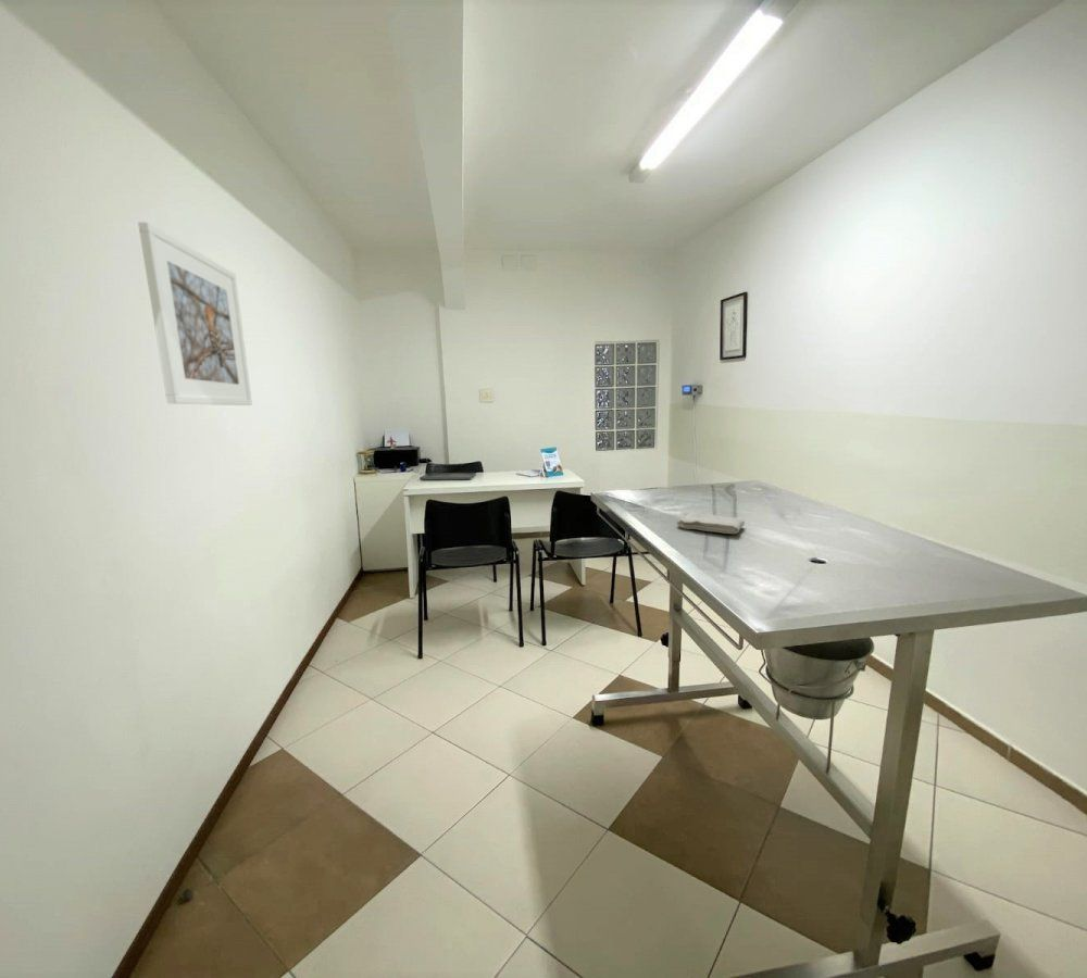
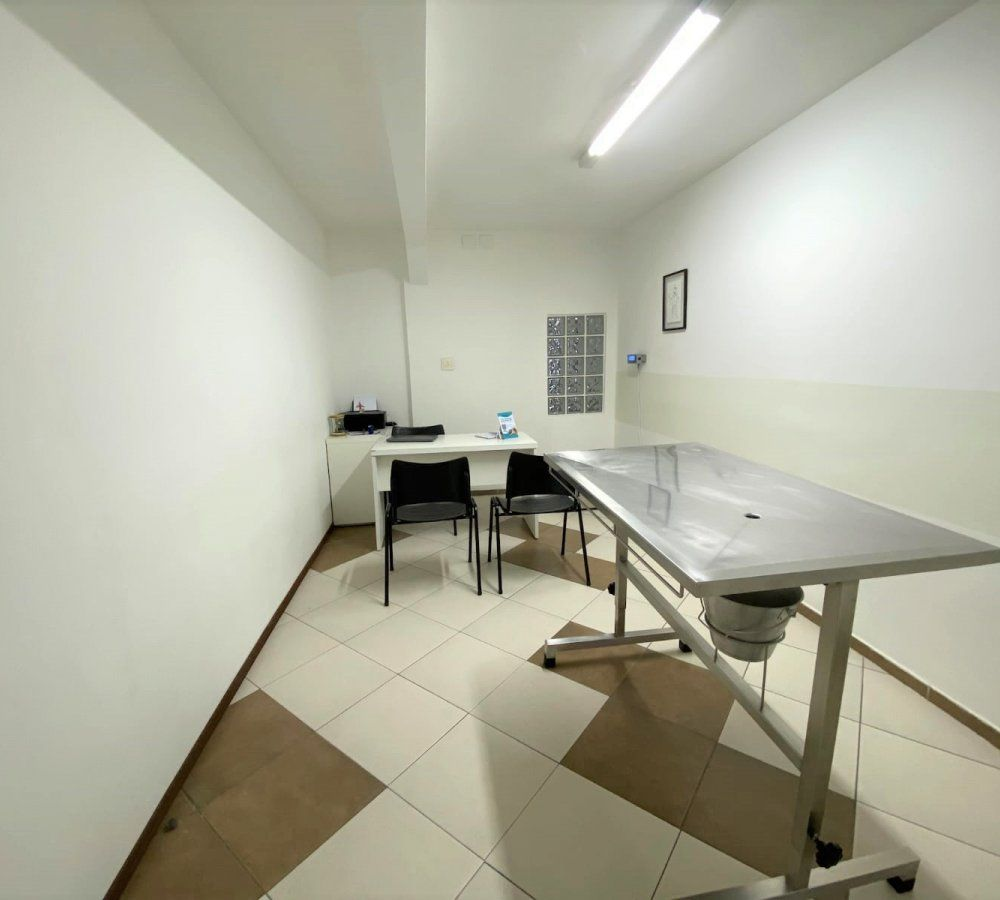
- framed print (205, 329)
- washcloth (710, 522)
